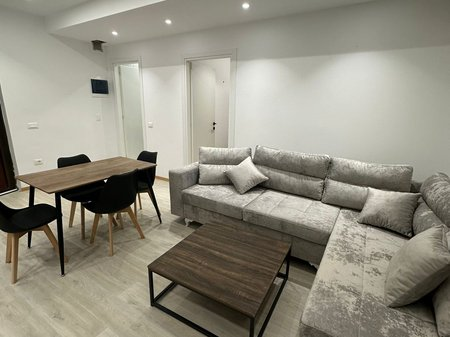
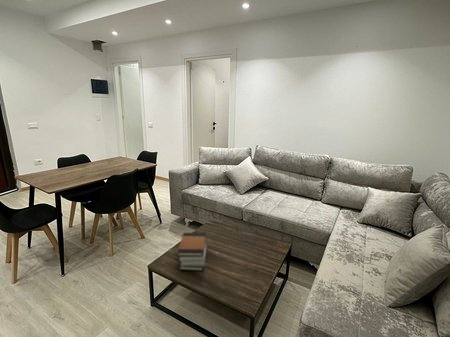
+ book stack (193, 250)
